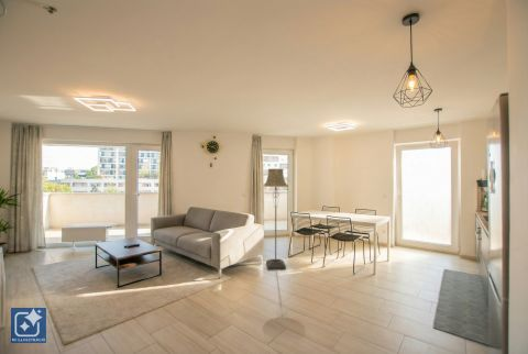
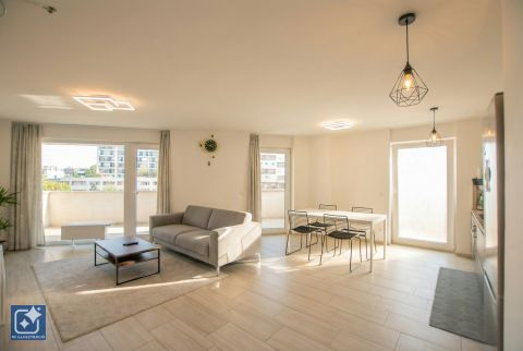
- floor lamp (275, 217)
